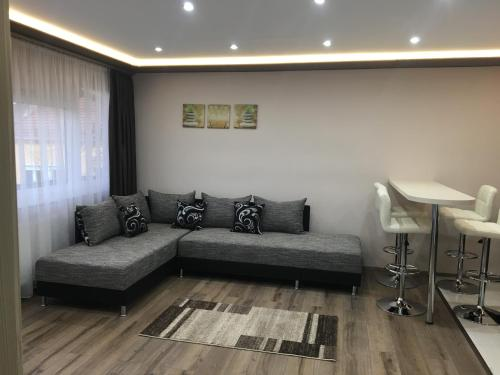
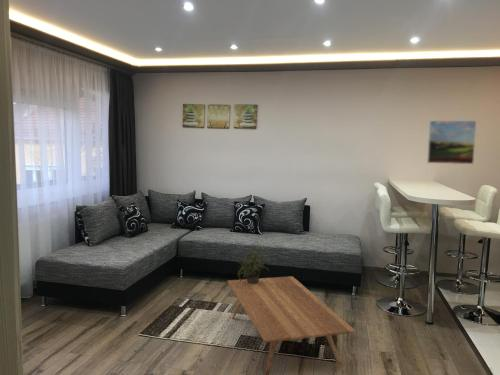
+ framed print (451, 142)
+ potted plant (254, 264)
+ coffee table (281, 322)
